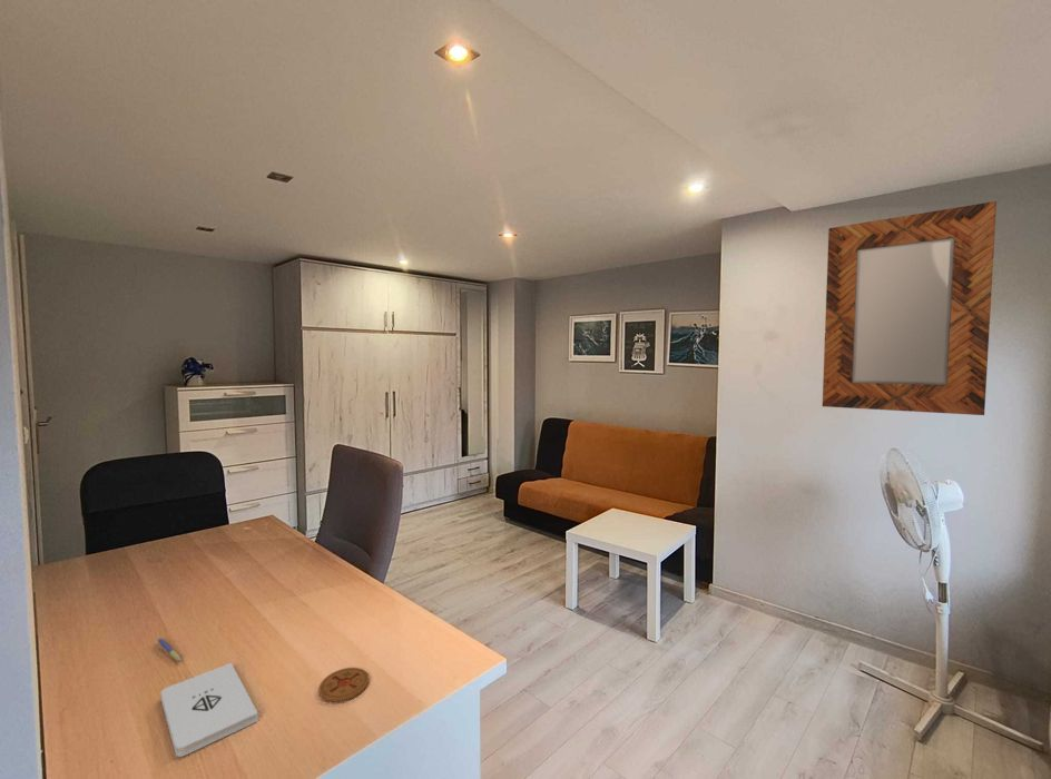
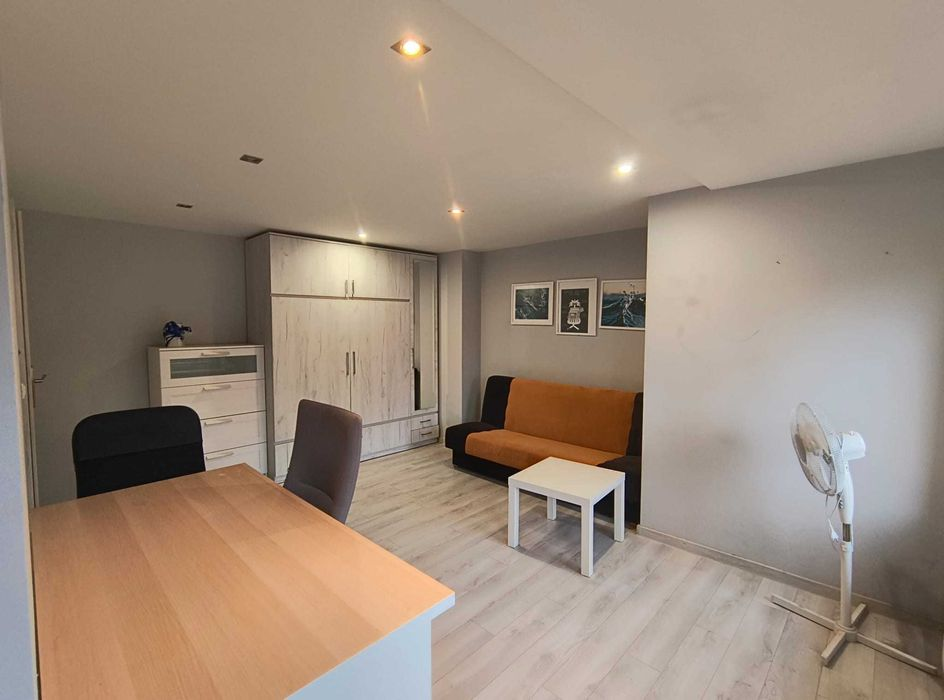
- coaster (344, 683)
- notepad (207, 704)
- pen (169, 649)
- home mirror (901, 314)
